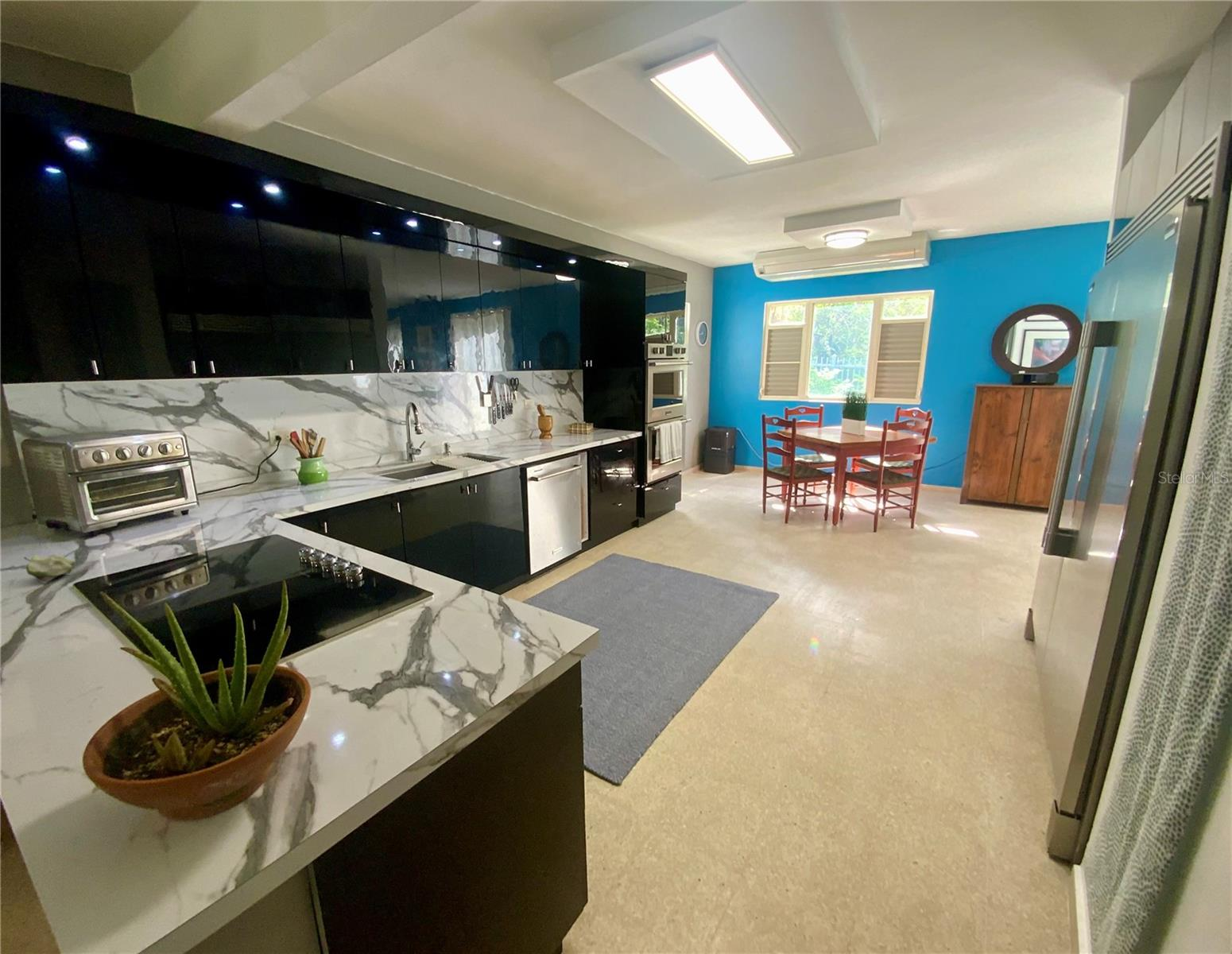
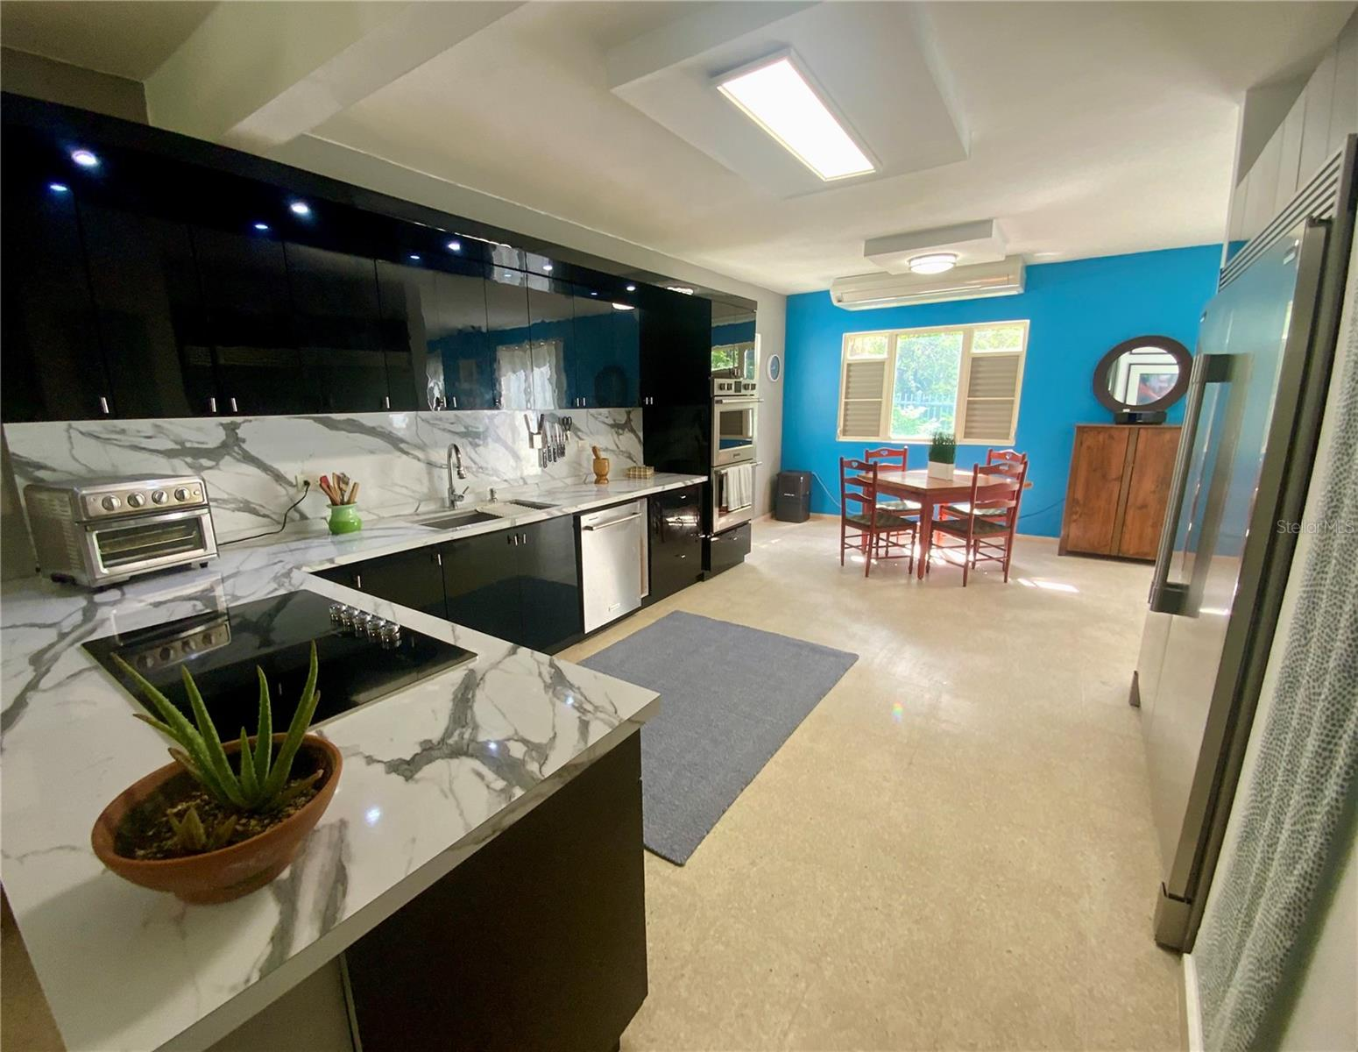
- fruit (49, 565)
